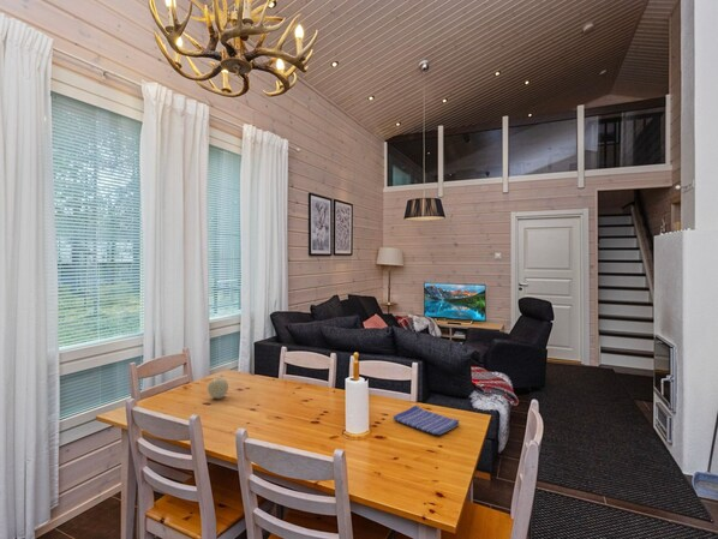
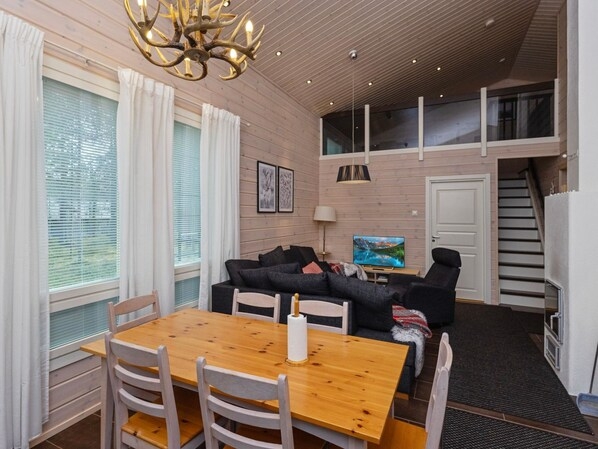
- fruit (217, 388)
- dish towel (425, 419)
